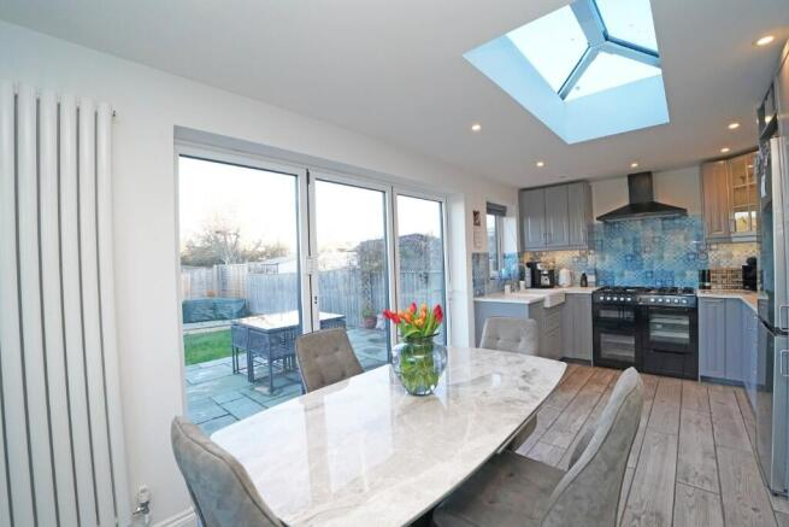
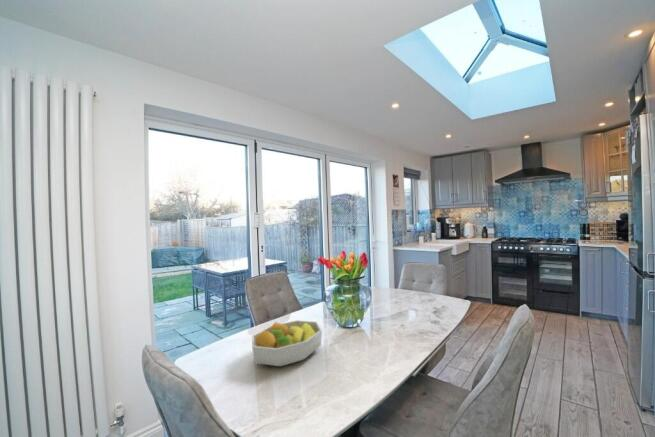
+ fruit bowl (287, 338)
